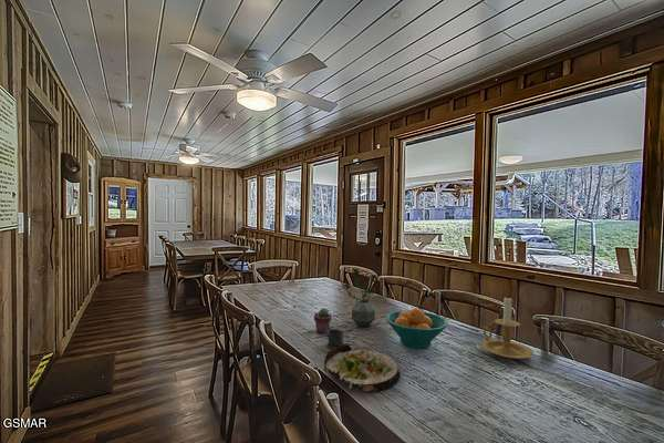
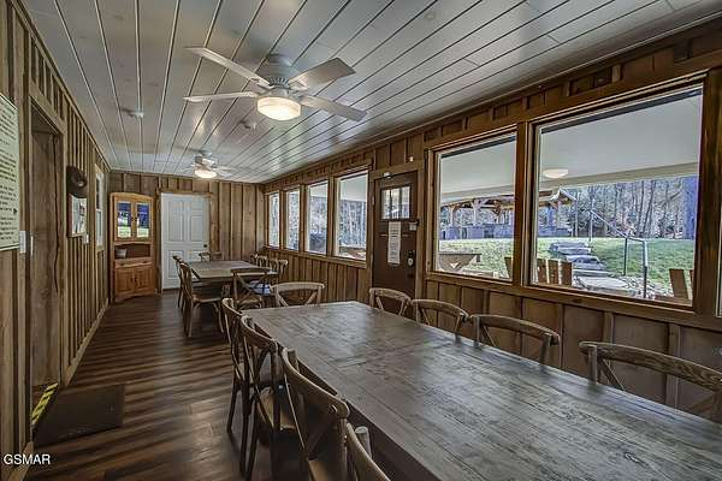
- fruit bowl (415, 326)
- potted plant (362, 296)
- mug (332, 336)
- candle holder (507, 324)
- potted succulent (322, 319)
- salad plate (363, 364)
